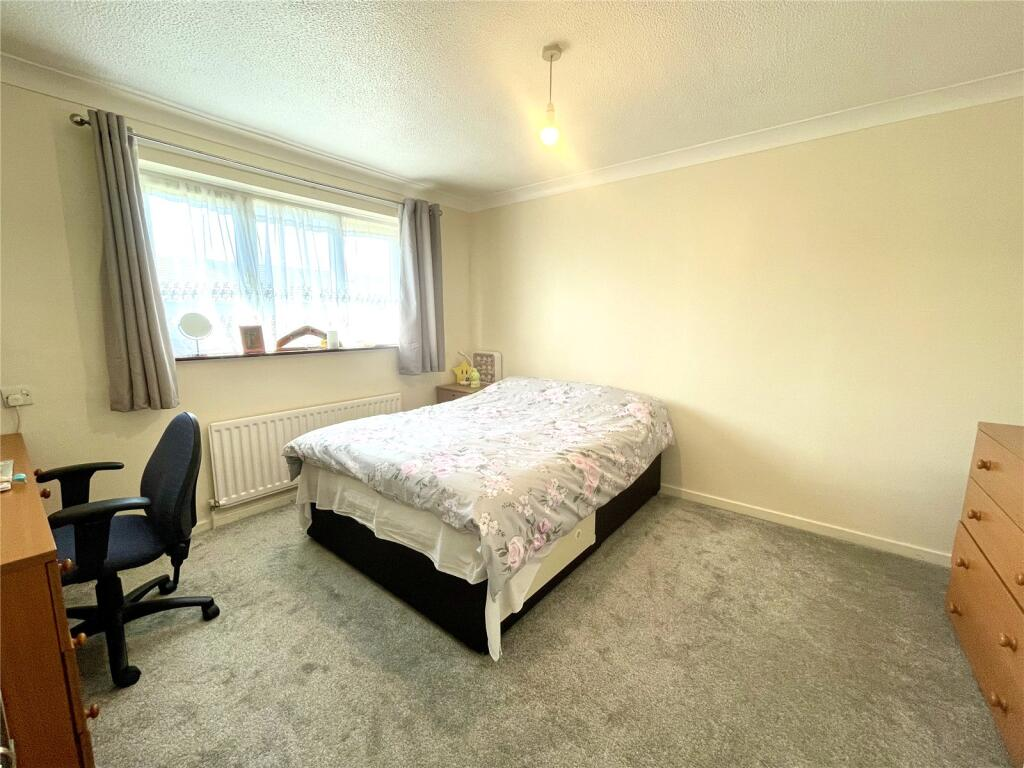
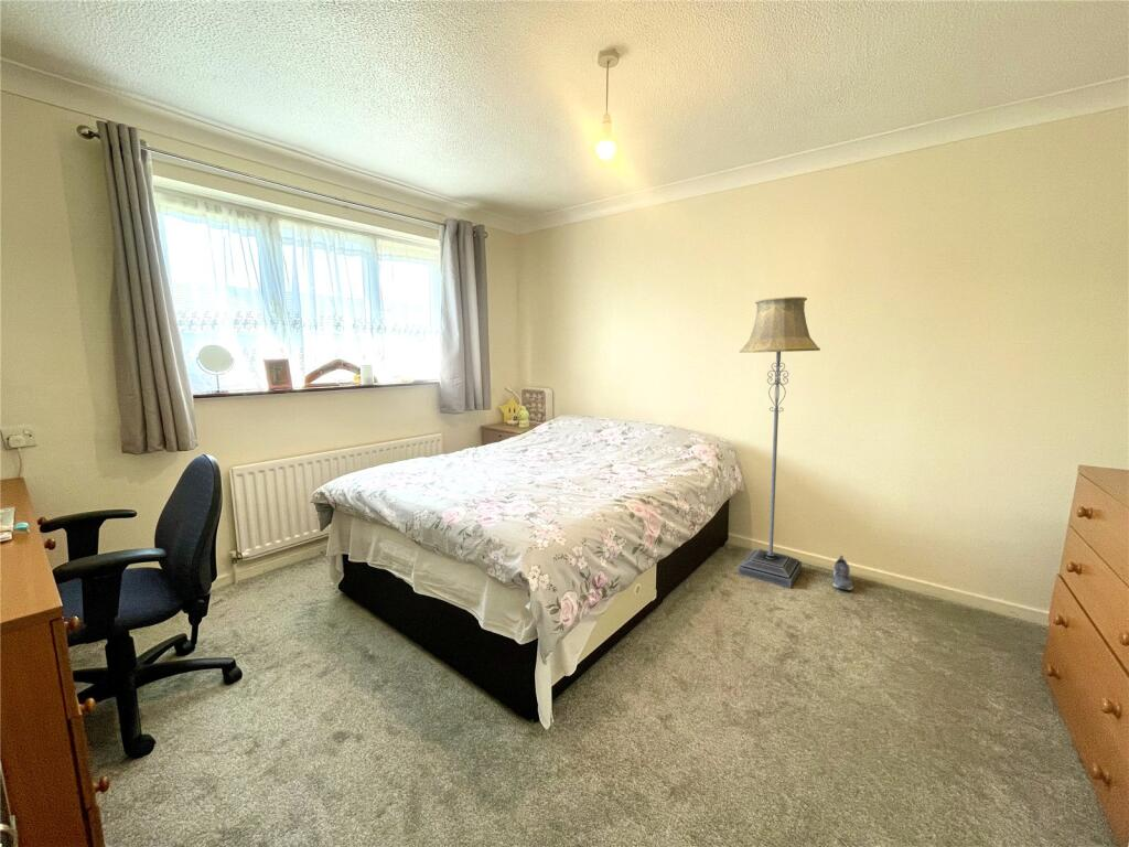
+ shoe (842, 573)
+ floor lamp (774, 441)
